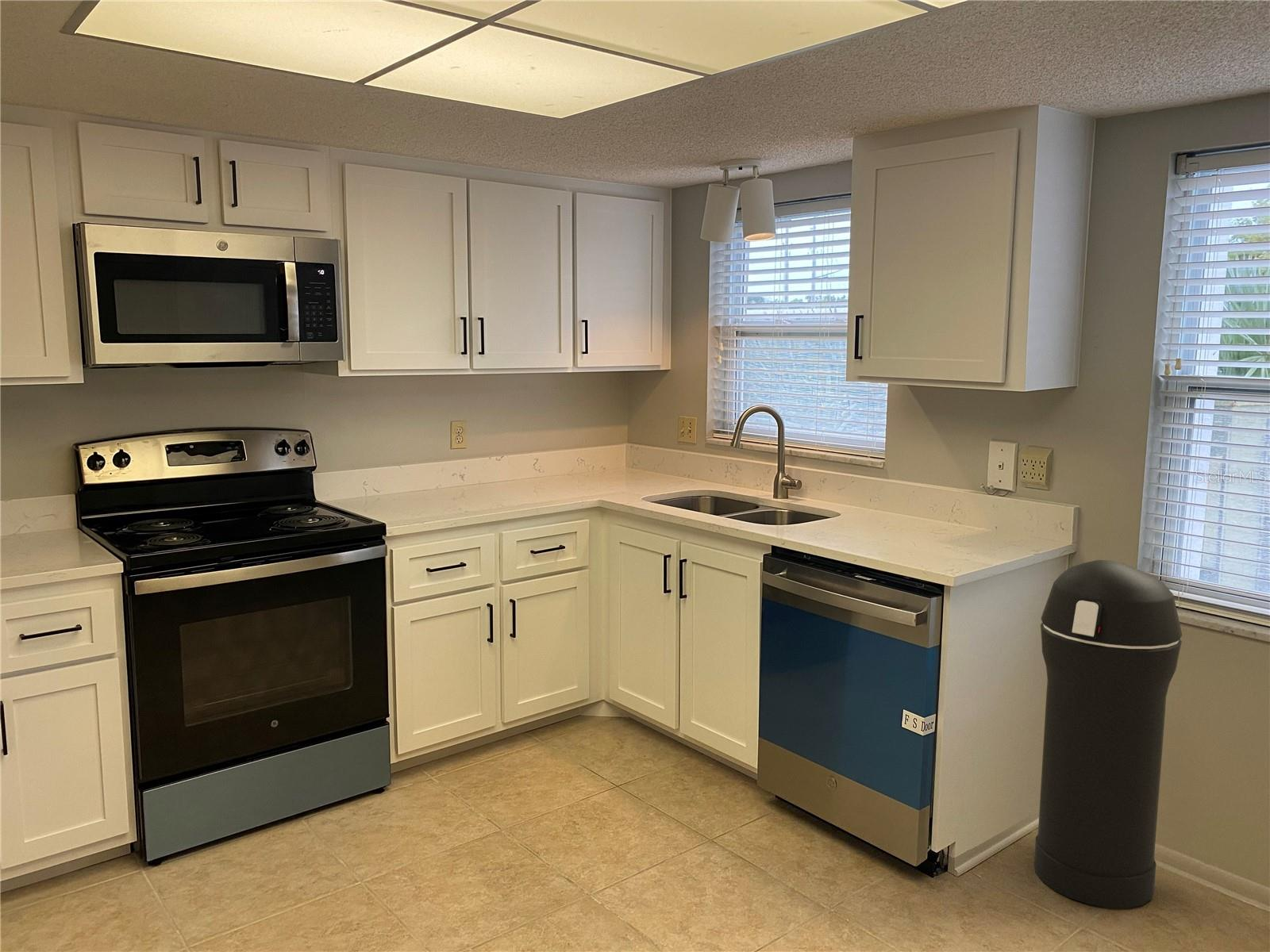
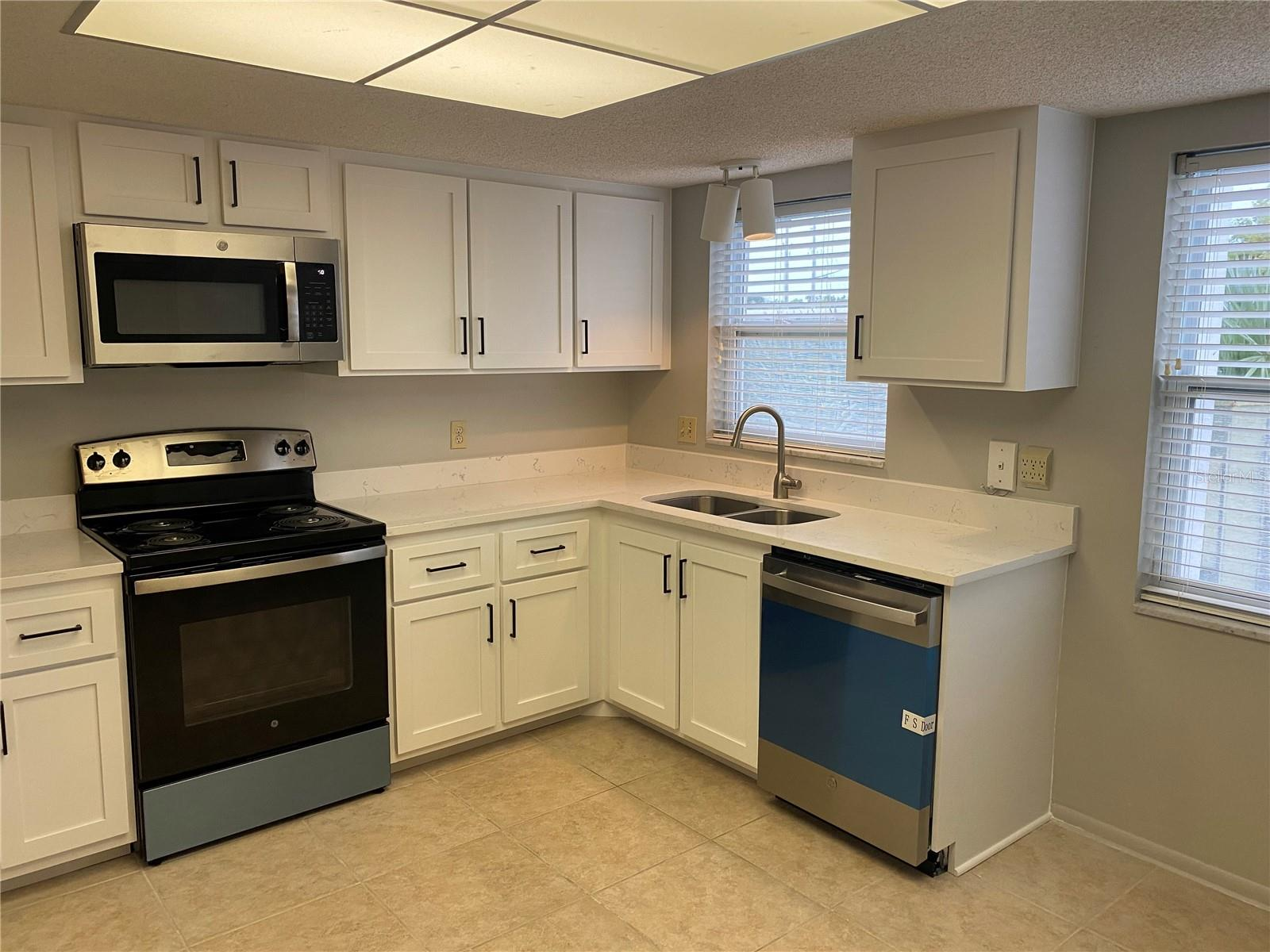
- trash can (1101, 722)
